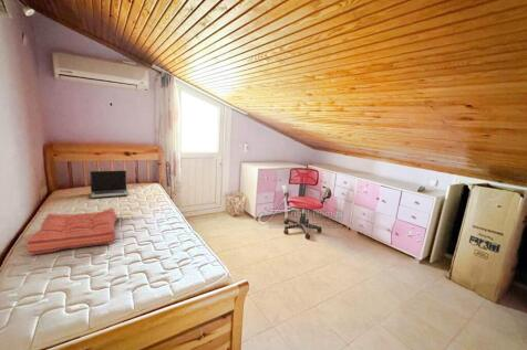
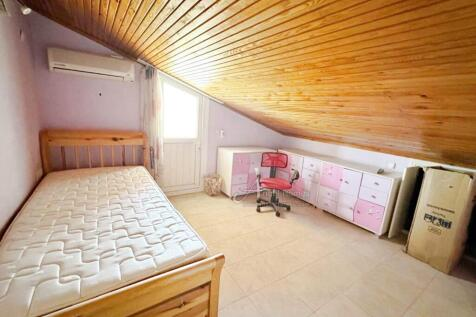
- seat cushion (79, 227)
- laptop computer (110, 183)
